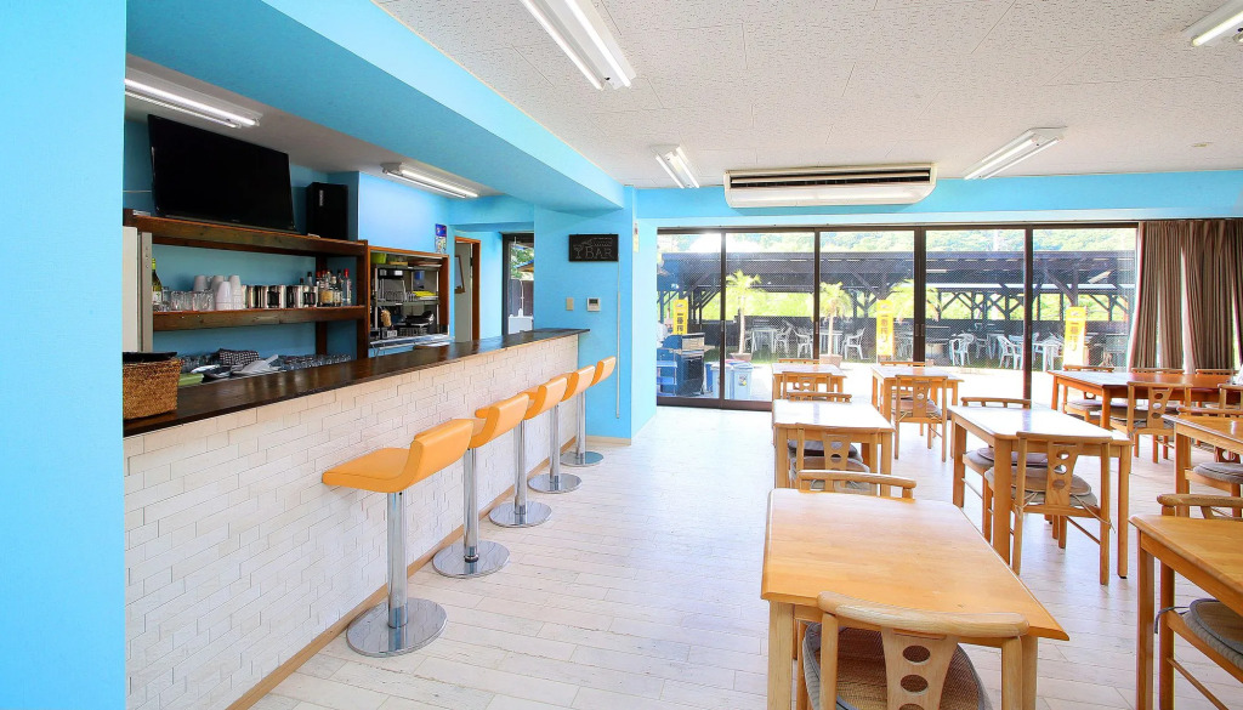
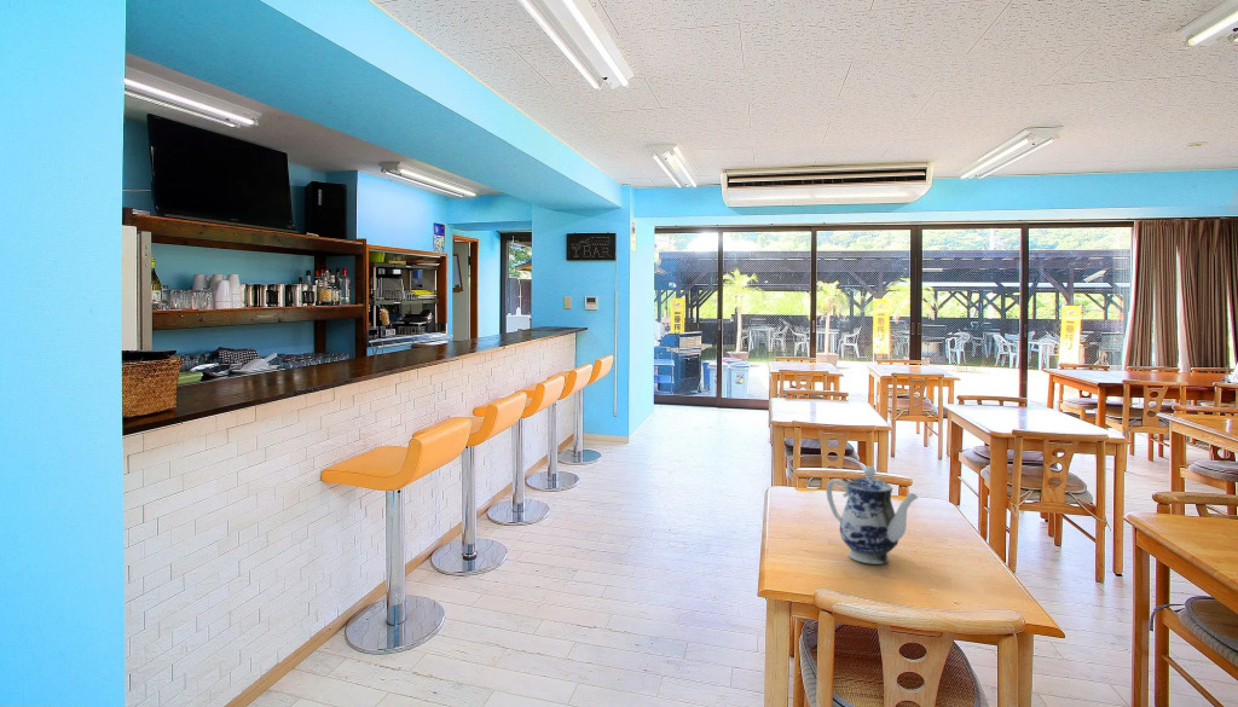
+ teapot (869, 511)
